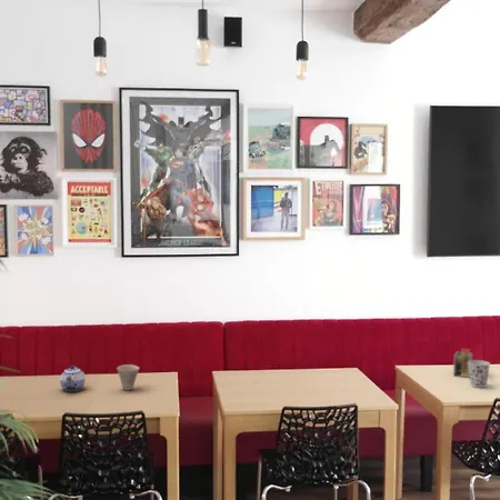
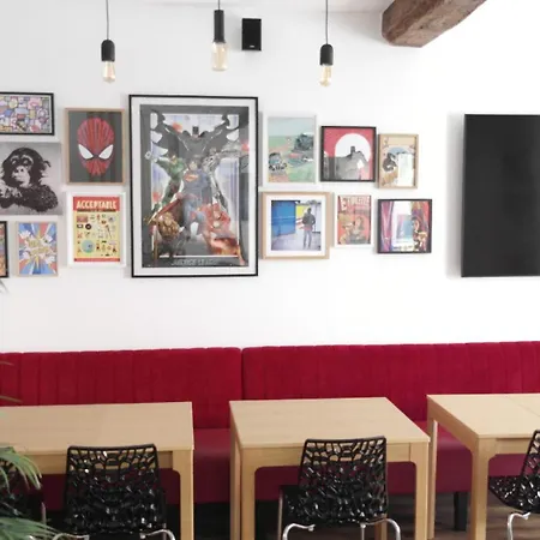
- cup (128, 378)
- teapot (72, 377)
- cup (478, 373)
- napkin holder (462, 360)
